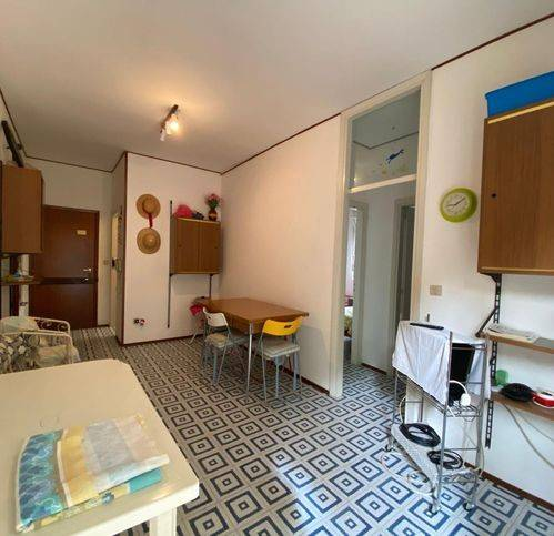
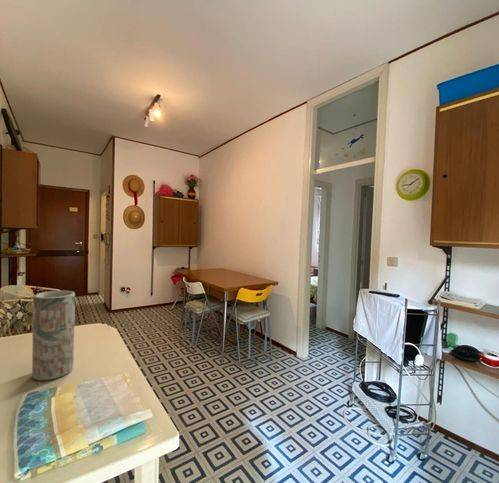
+ vase (54, 333)
